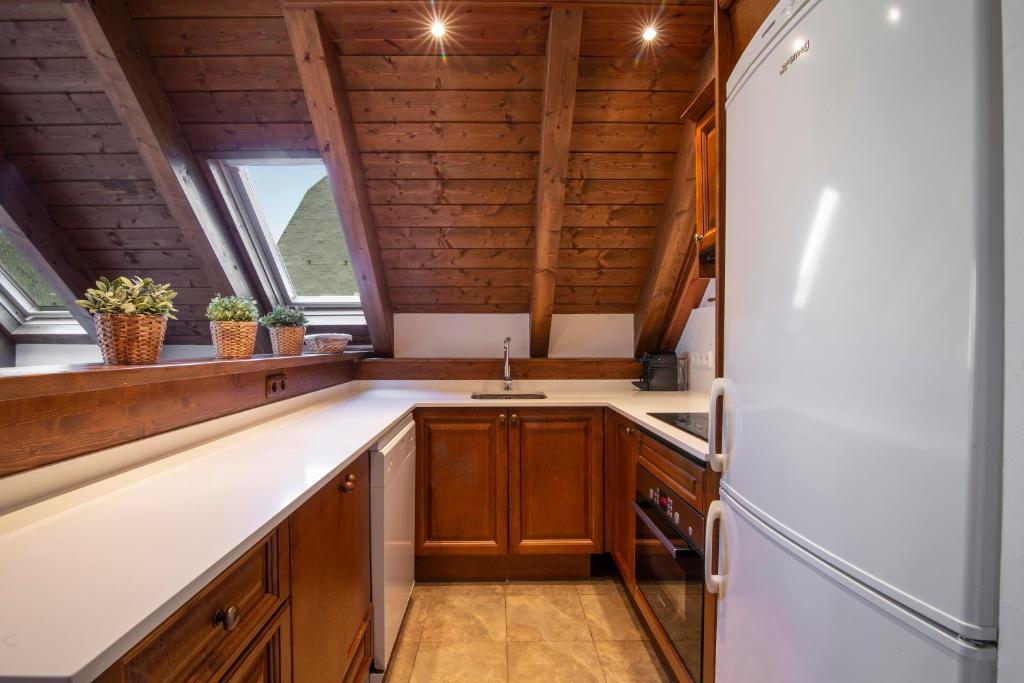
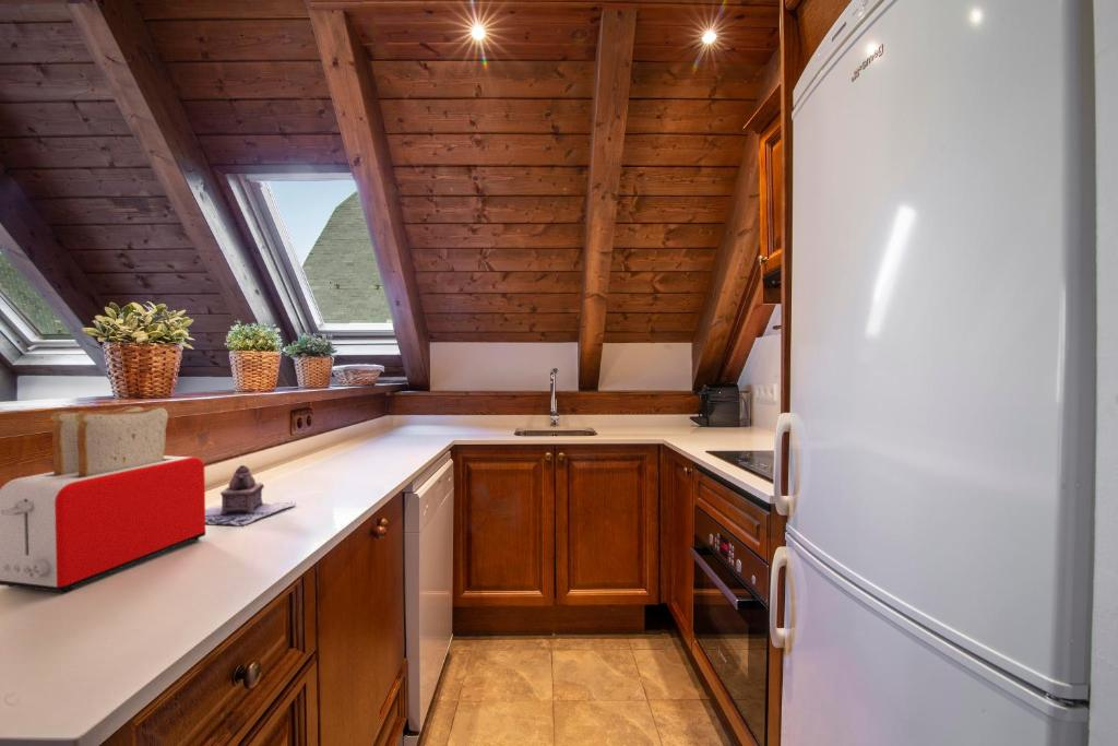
+ teapot (240, 489)
+ toaster (107, 486)
